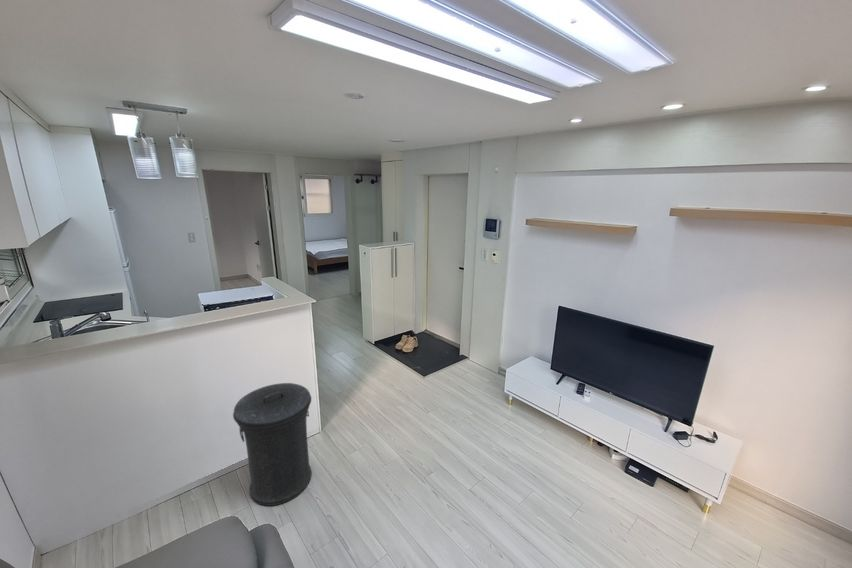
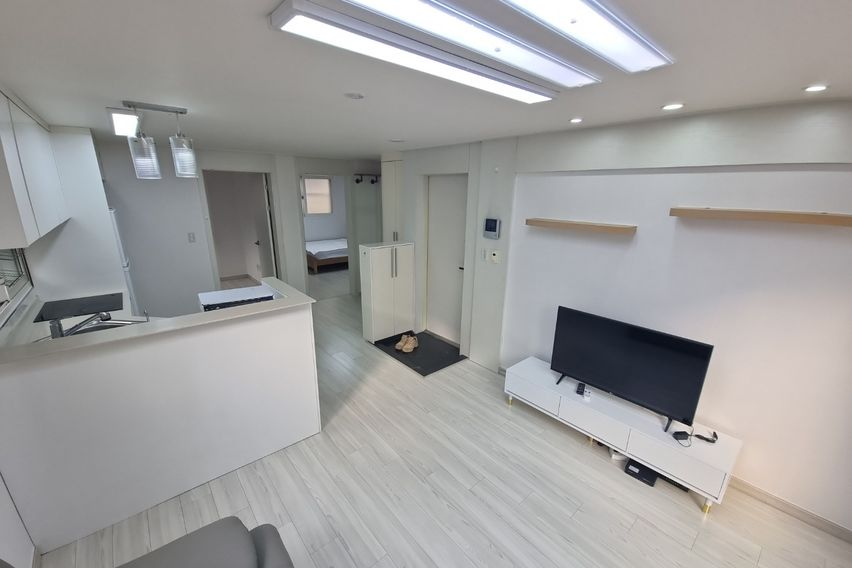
- trash can (277, 438)
